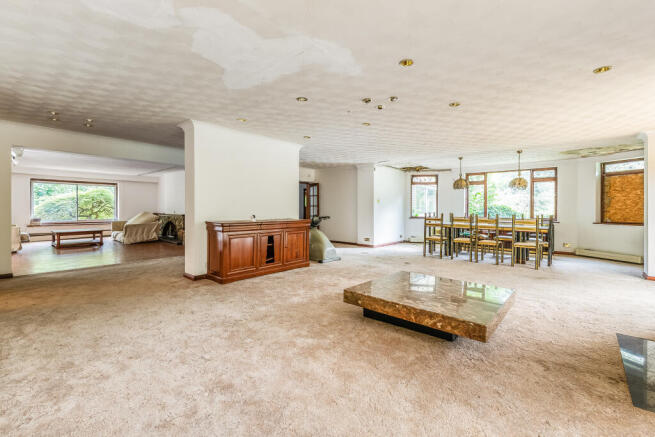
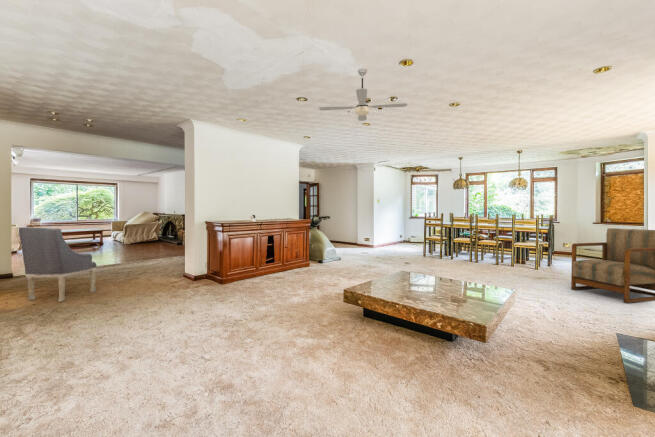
+ armchair (59, 261)
+ ceiling fan (362, 92)
+ armchair (616, 261)
